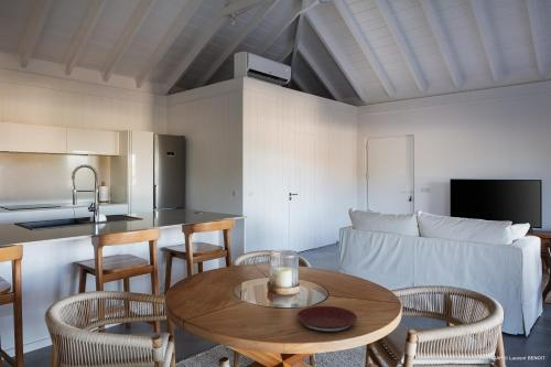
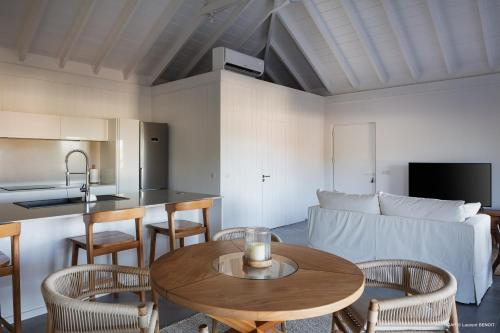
- plate (326, 320)
